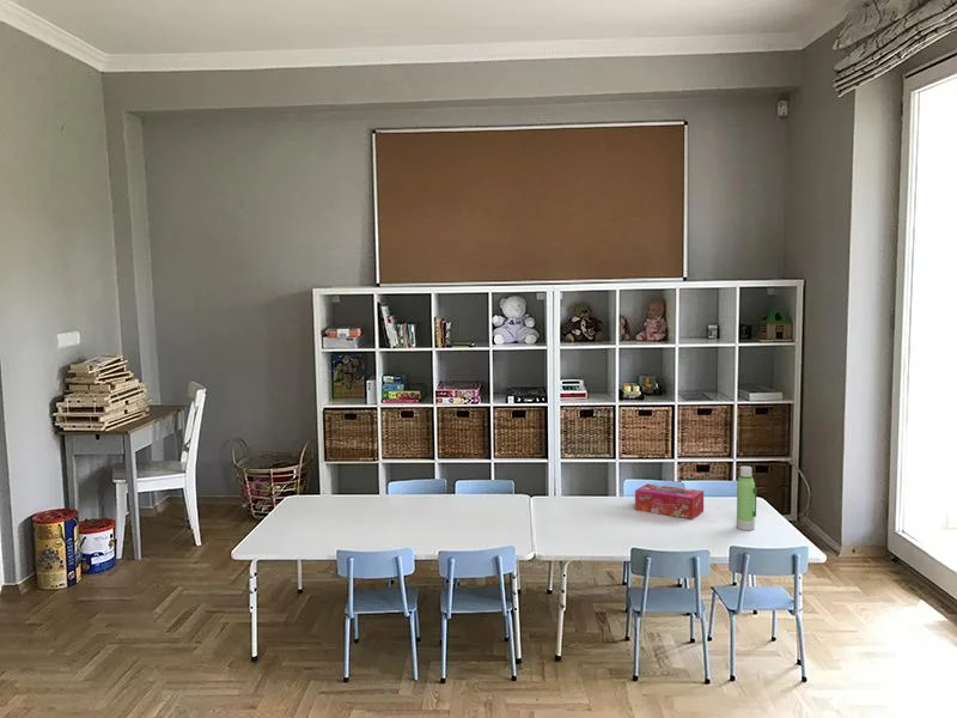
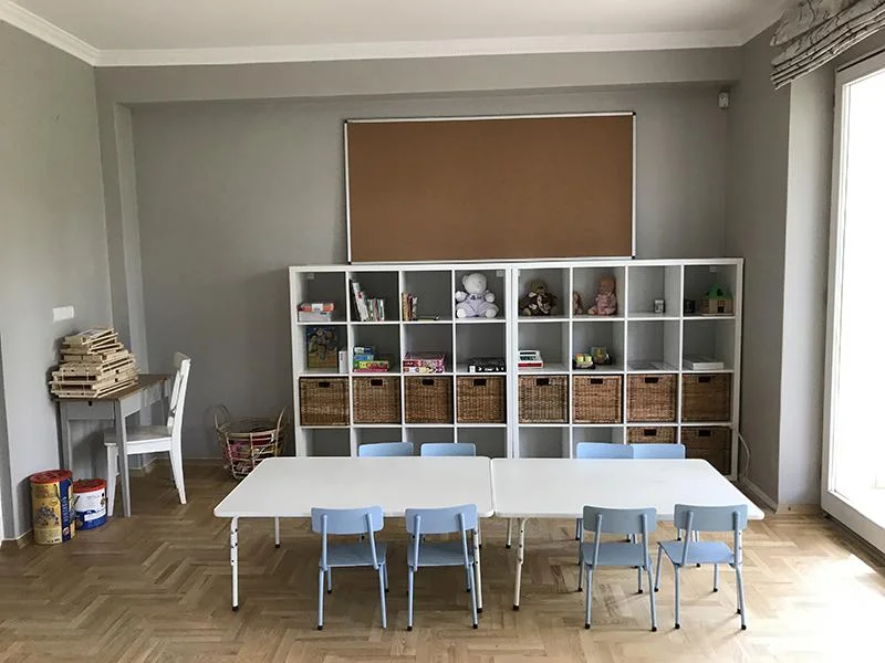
- tissue box (669, 500)
- water bottle (745, 498)
